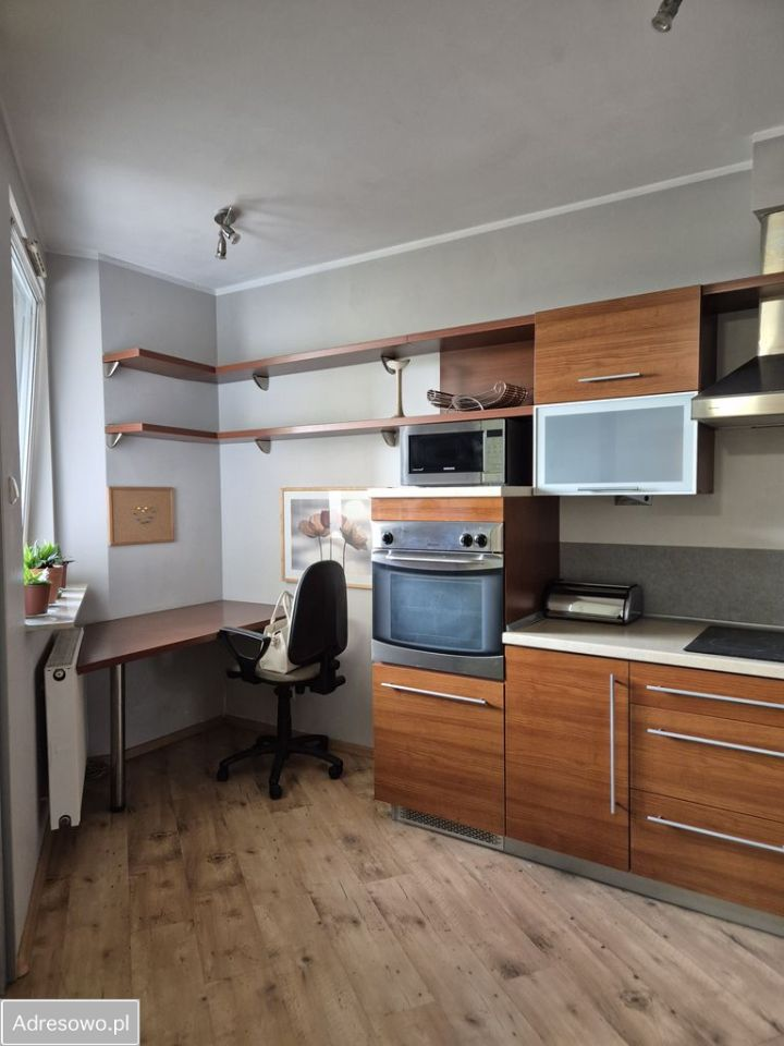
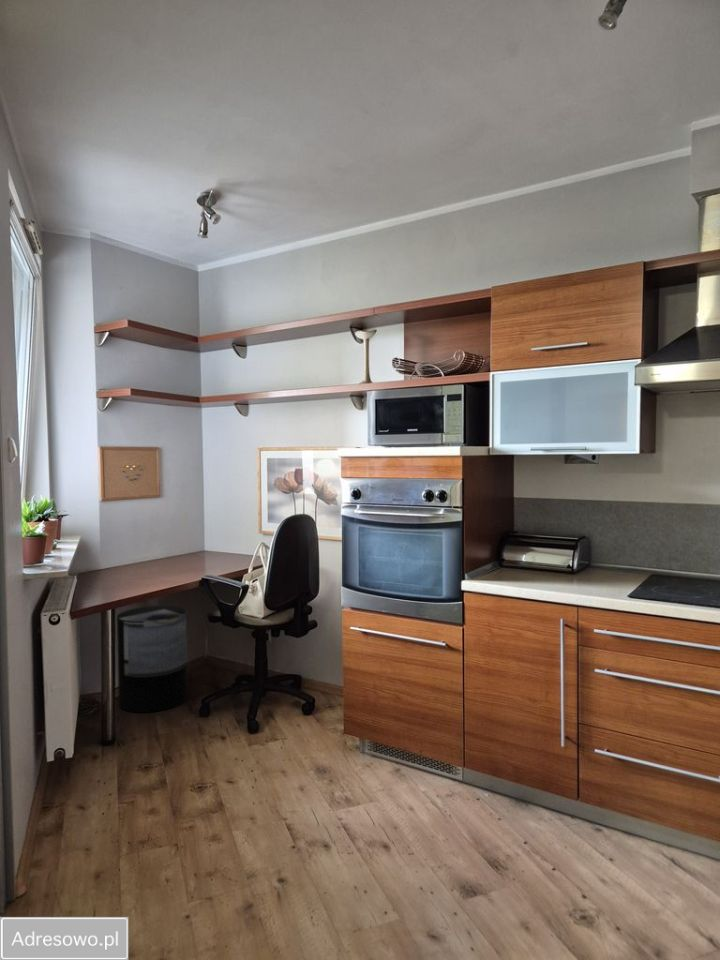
+ trash can (152, 656)
